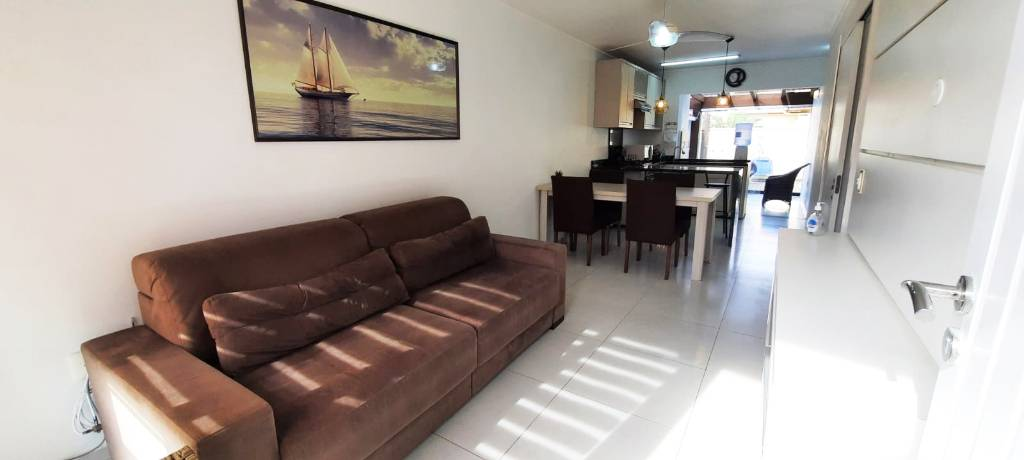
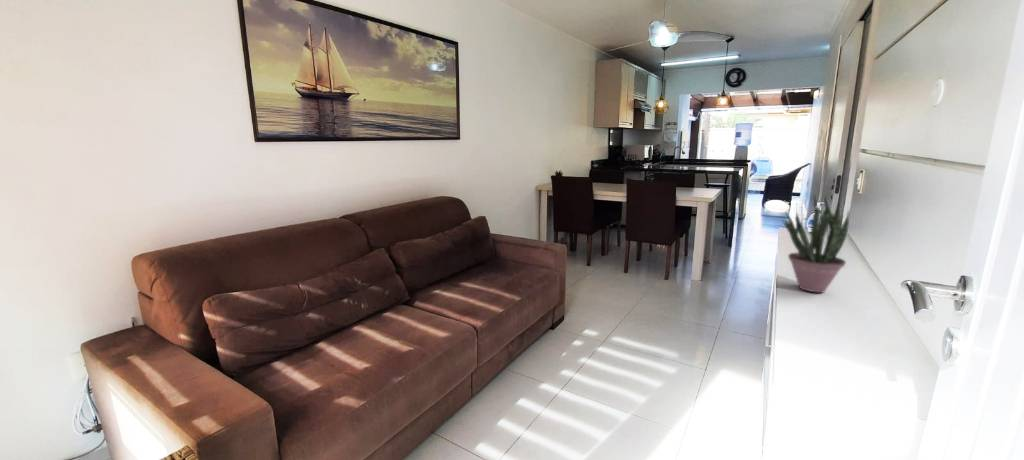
+ potted plant (812, 241)
